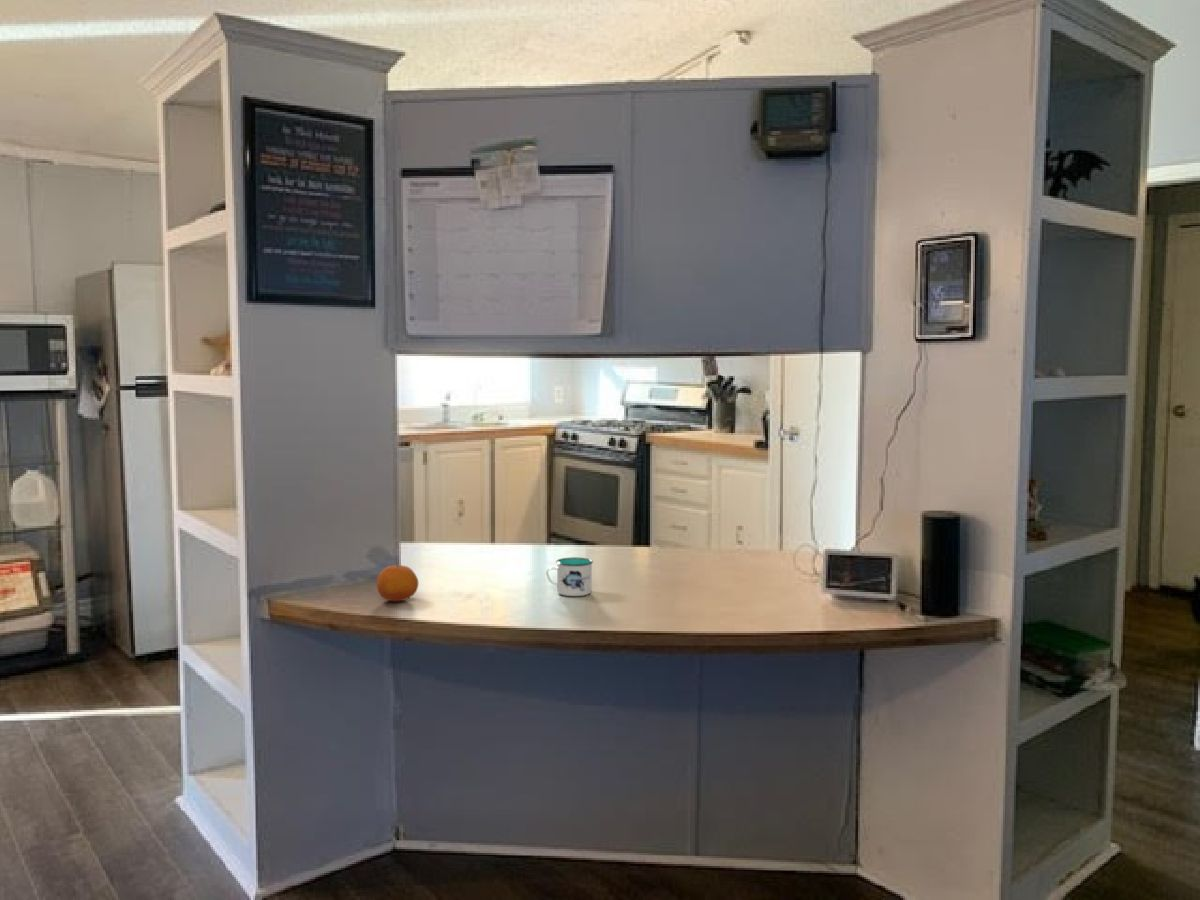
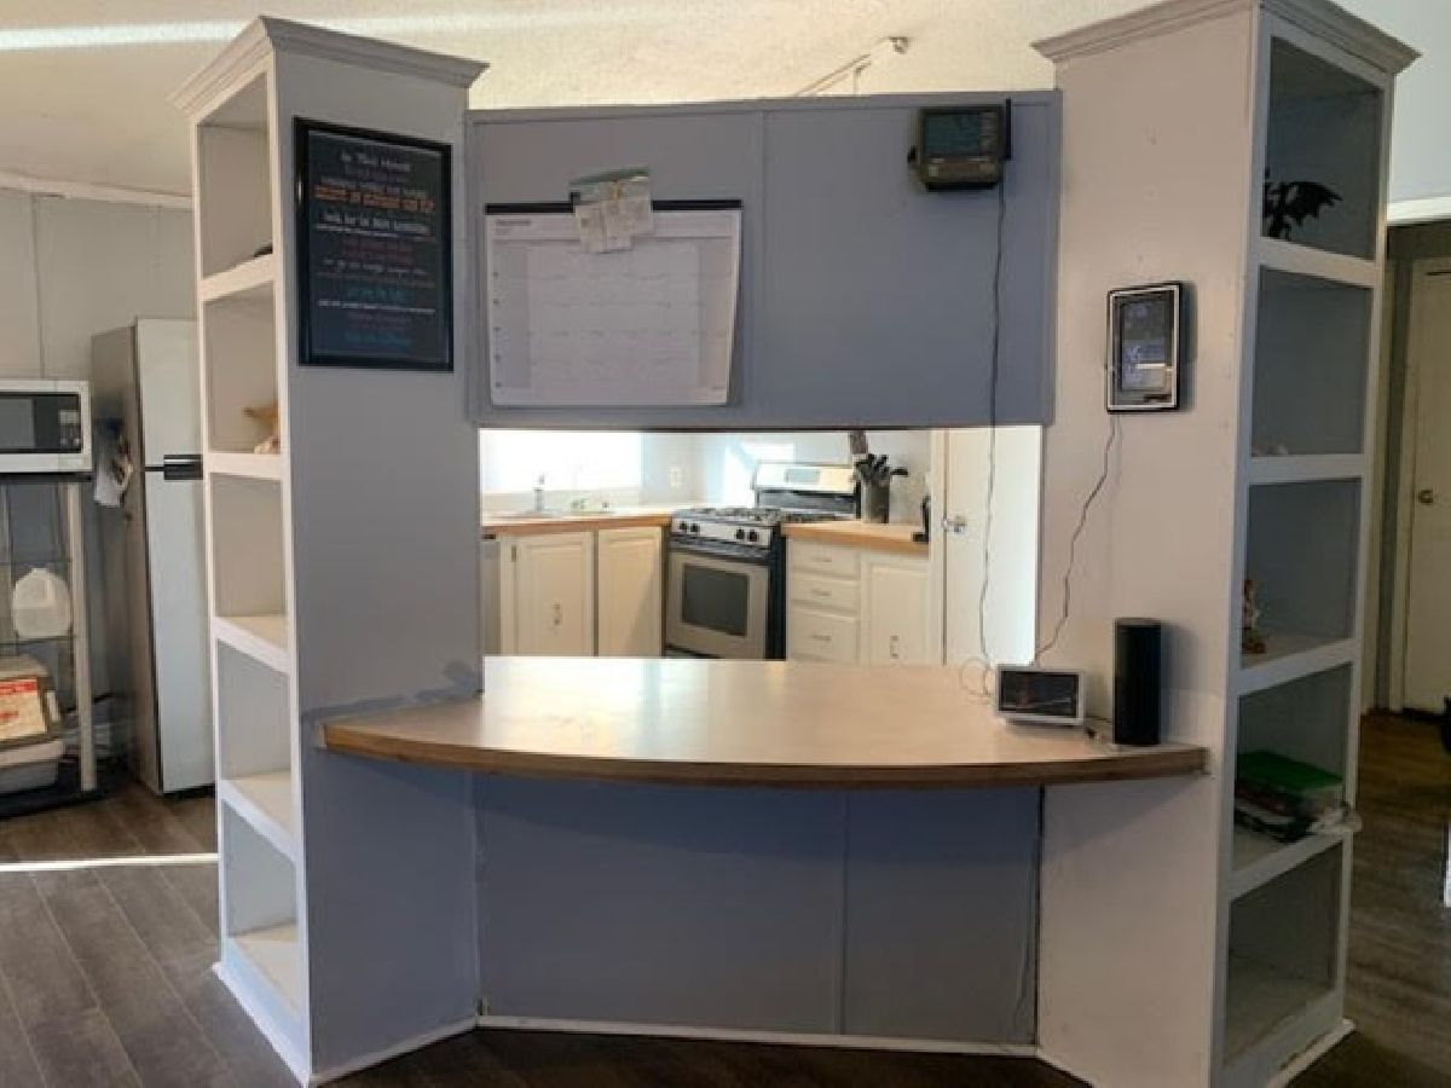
- fruit (397, 583)
- mug (569, 576)
